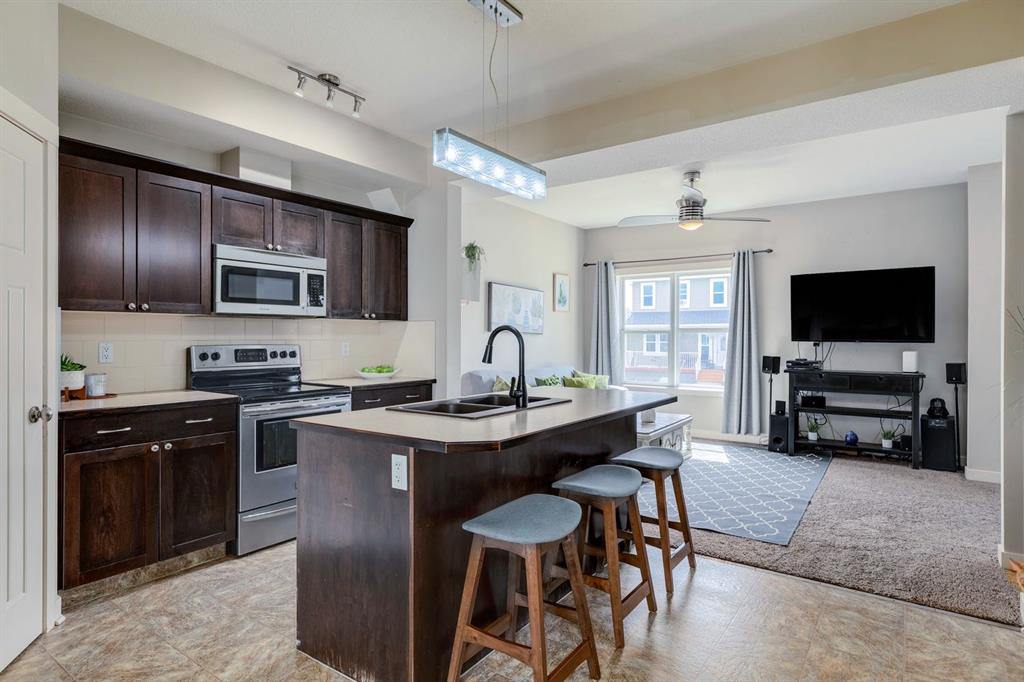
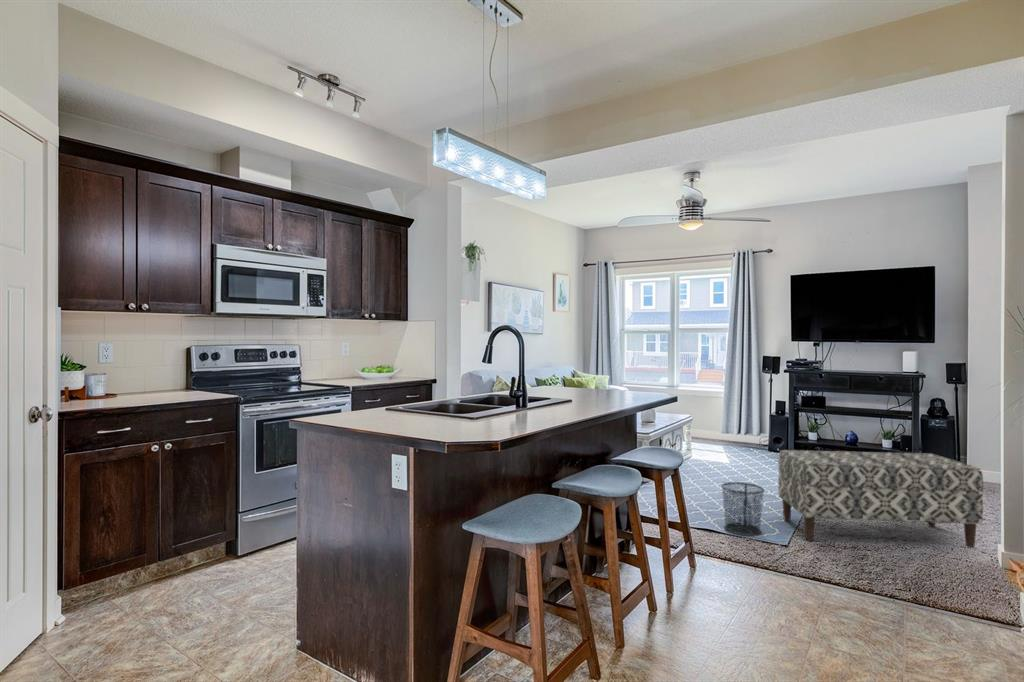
+ waste bin (742, 508)
+ bench (872, 495)
